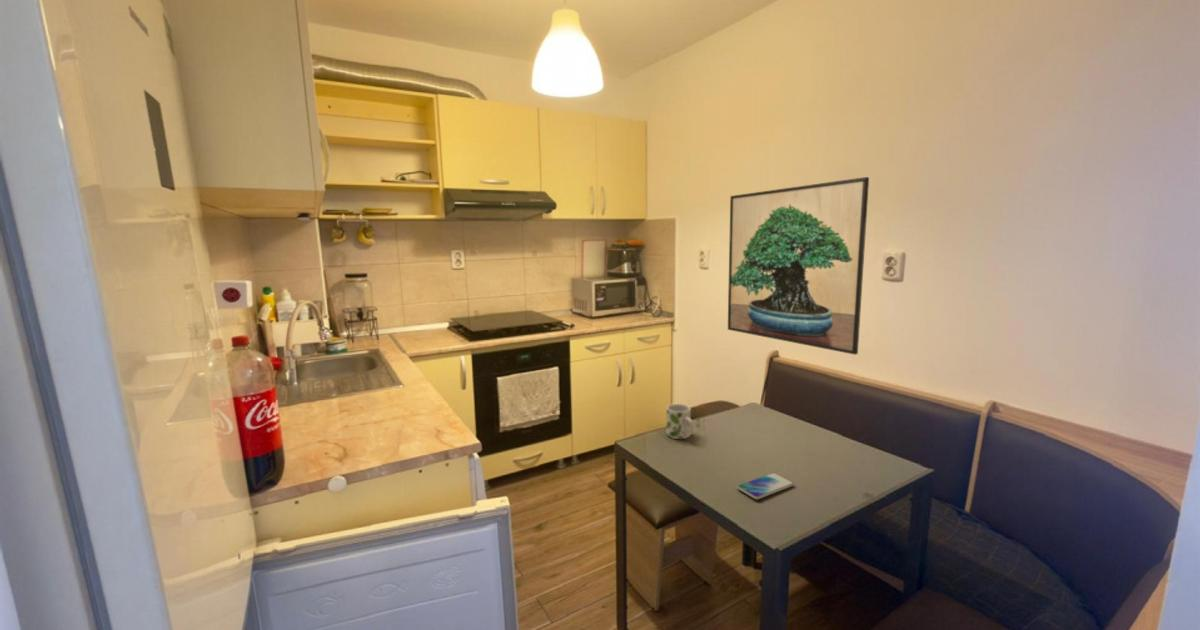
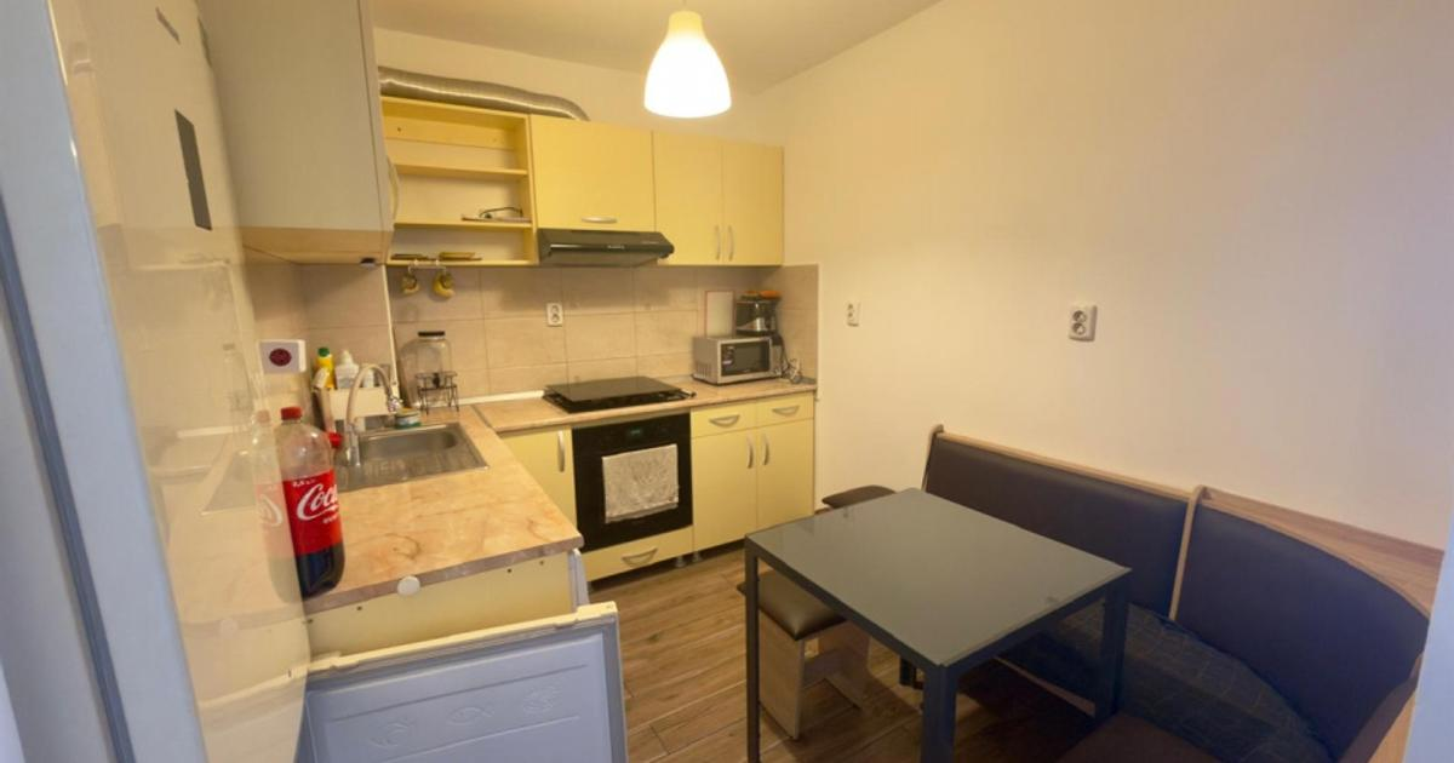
- smartphone (765, 485)
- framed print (786, 266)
- mug (681, 423)
